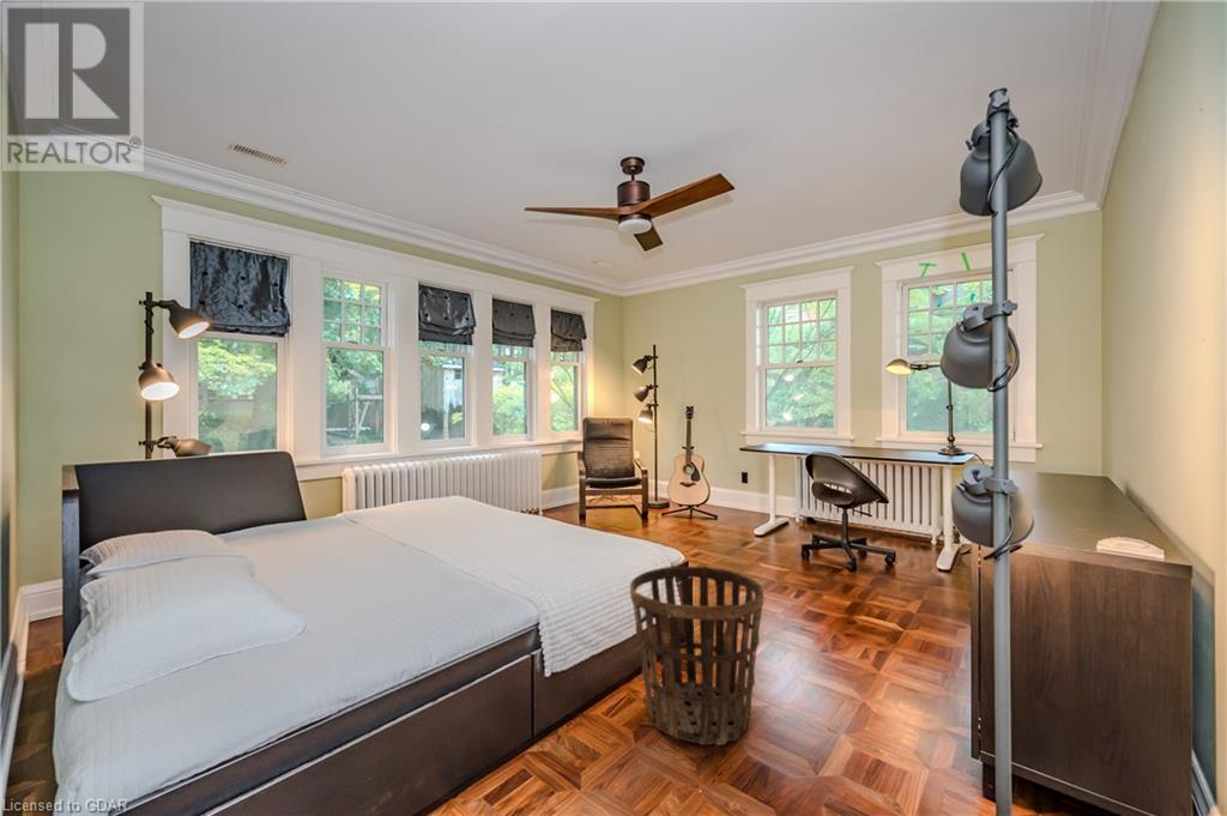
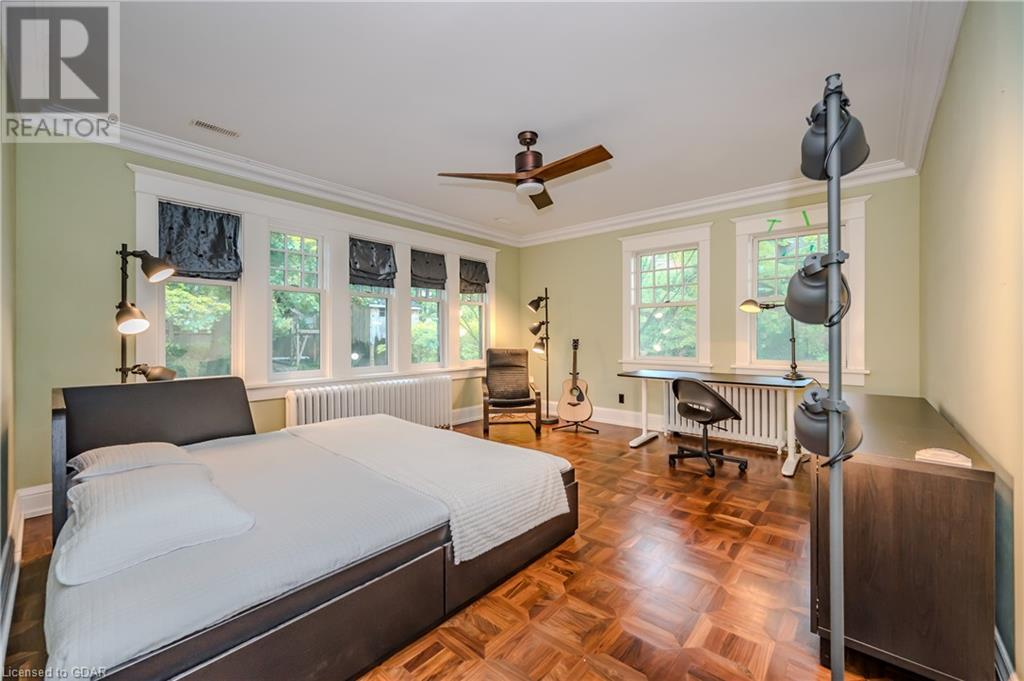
- basket (695, 648)
